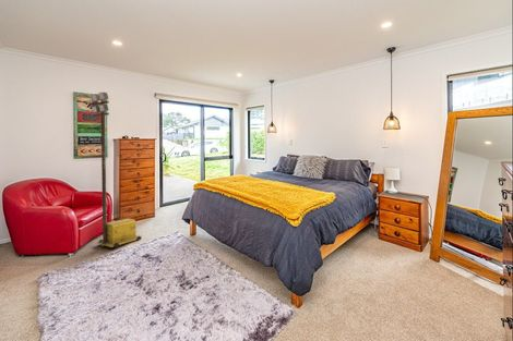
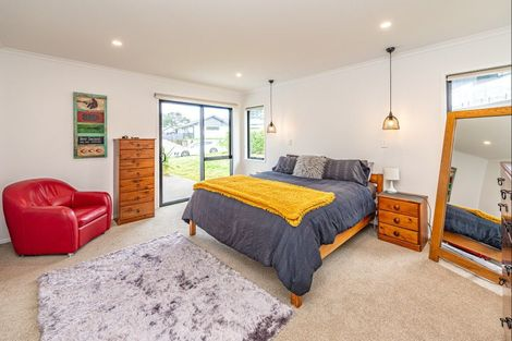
- portable light tower (105, 170)
